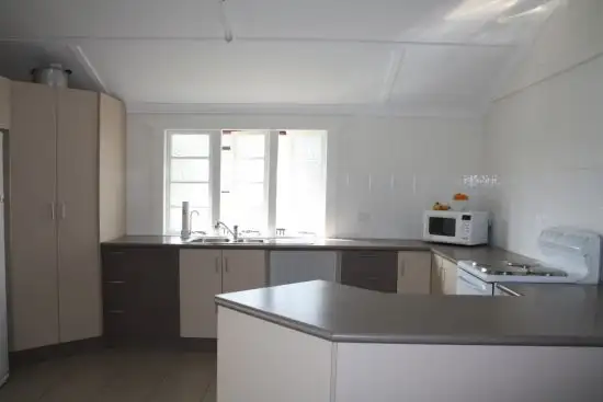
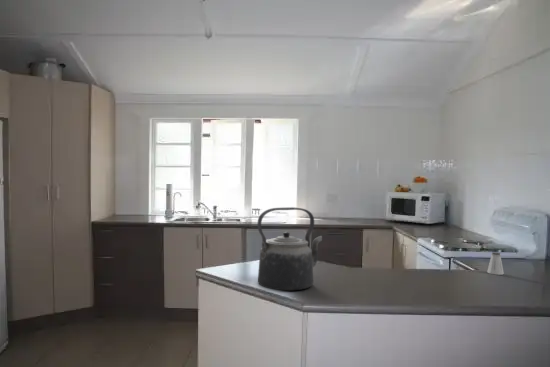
+ kettle (291, 245)
+ saltshaker (495, 262)
